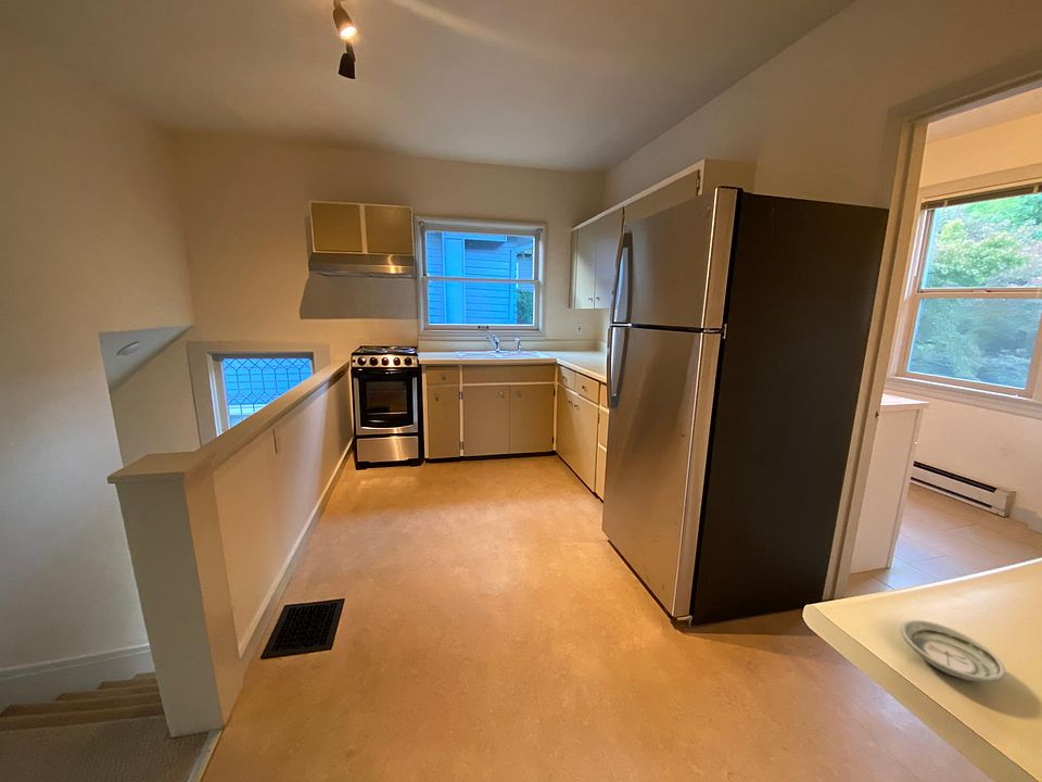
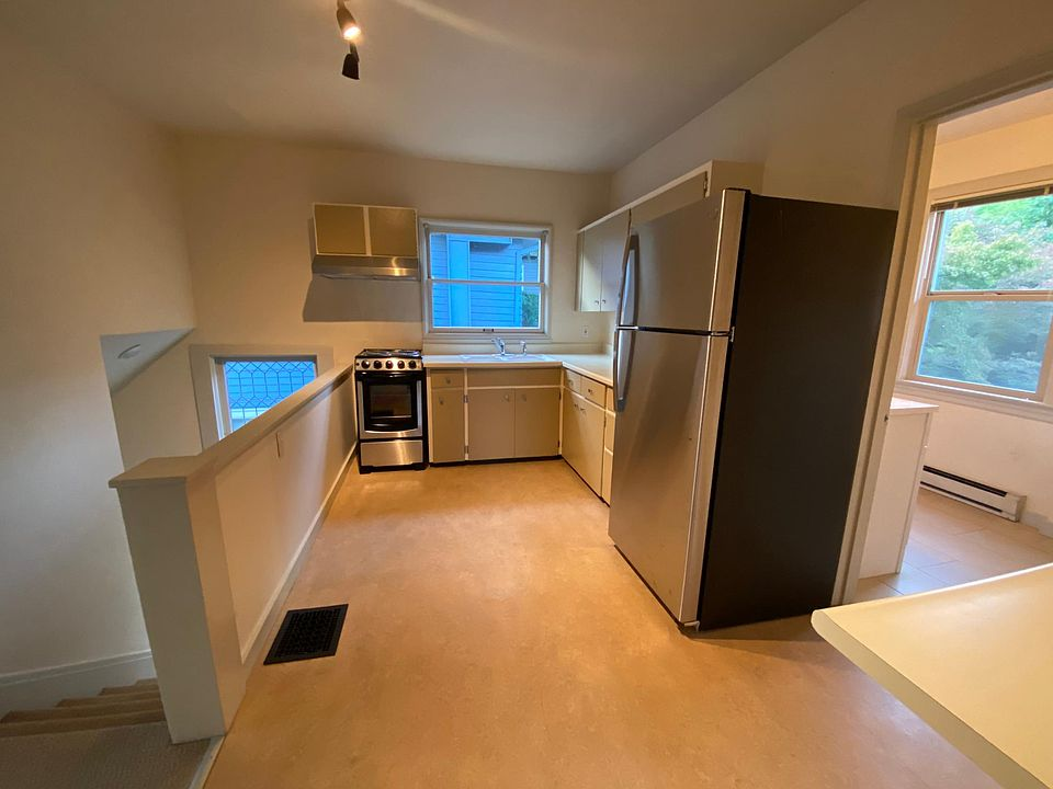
- saucer (948, 654)
